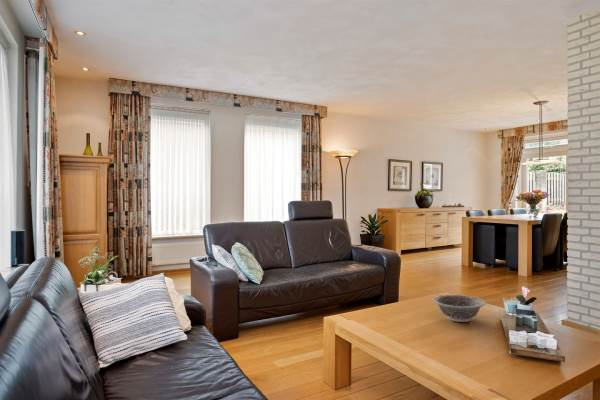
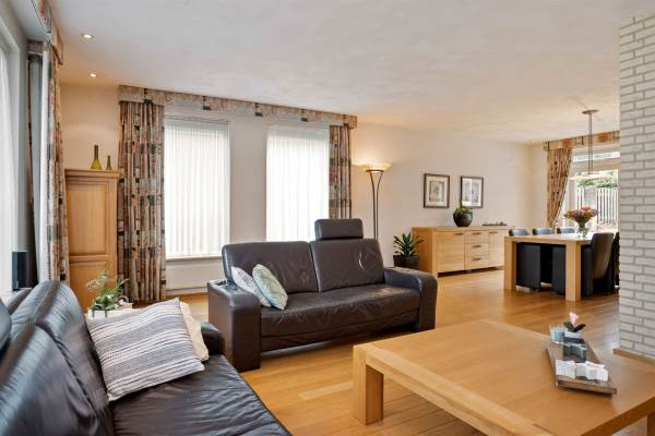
- decorative bowl (458, 309)
